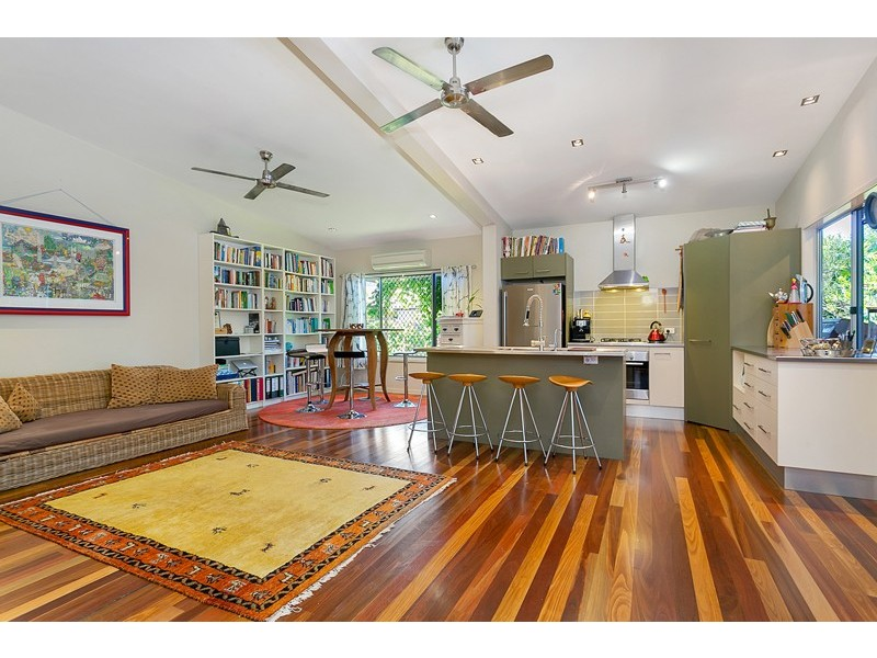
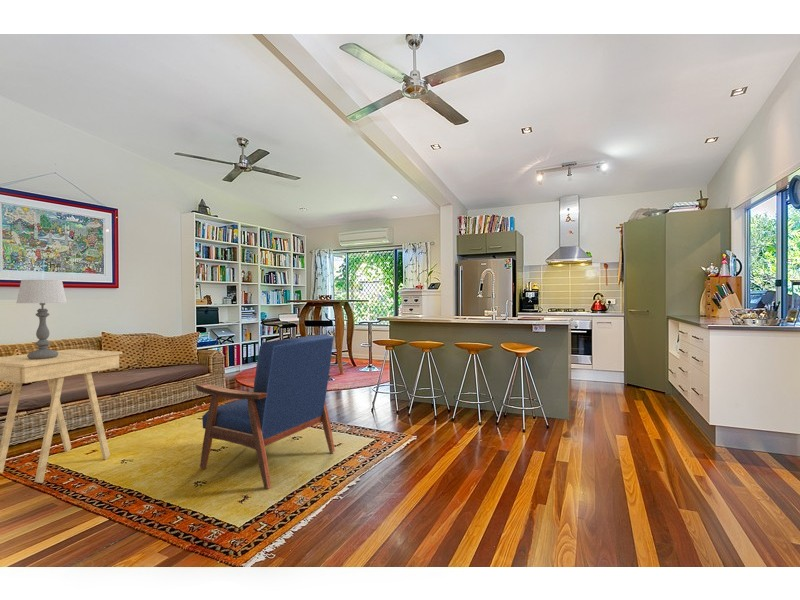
+ armchair (270, 398)
+ side table (52, 411)
+ table lamp (42, 318)
